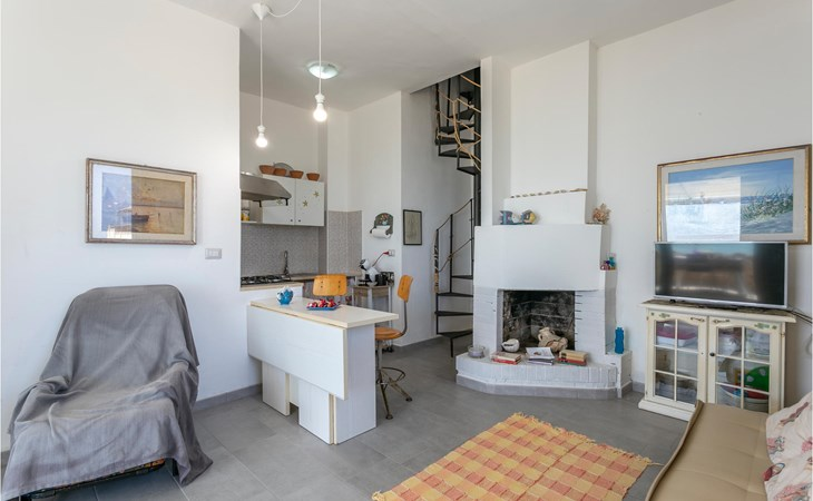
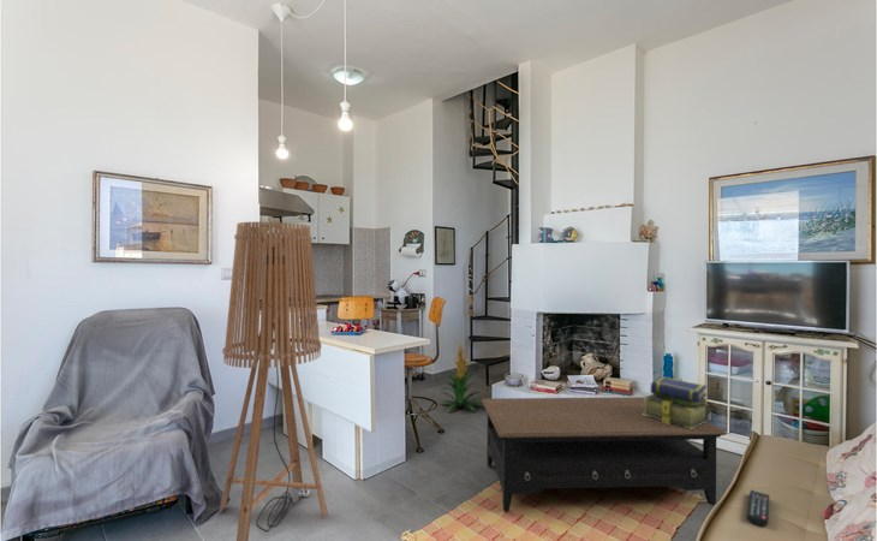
+ remote control (758, 506)
+ floor lamp (276, 369)
+ coffee table (590, 447)
+ indoor plant (460, 374)
+ stack of books (678, 400)
